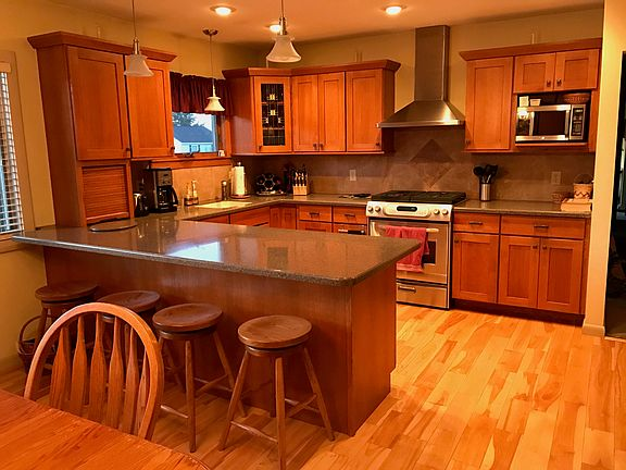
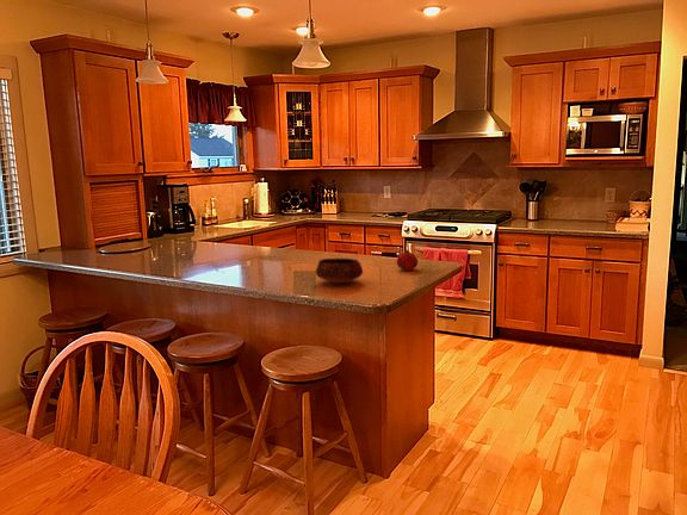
+ fruit (407, 259)
+ bowl (339, 271)
